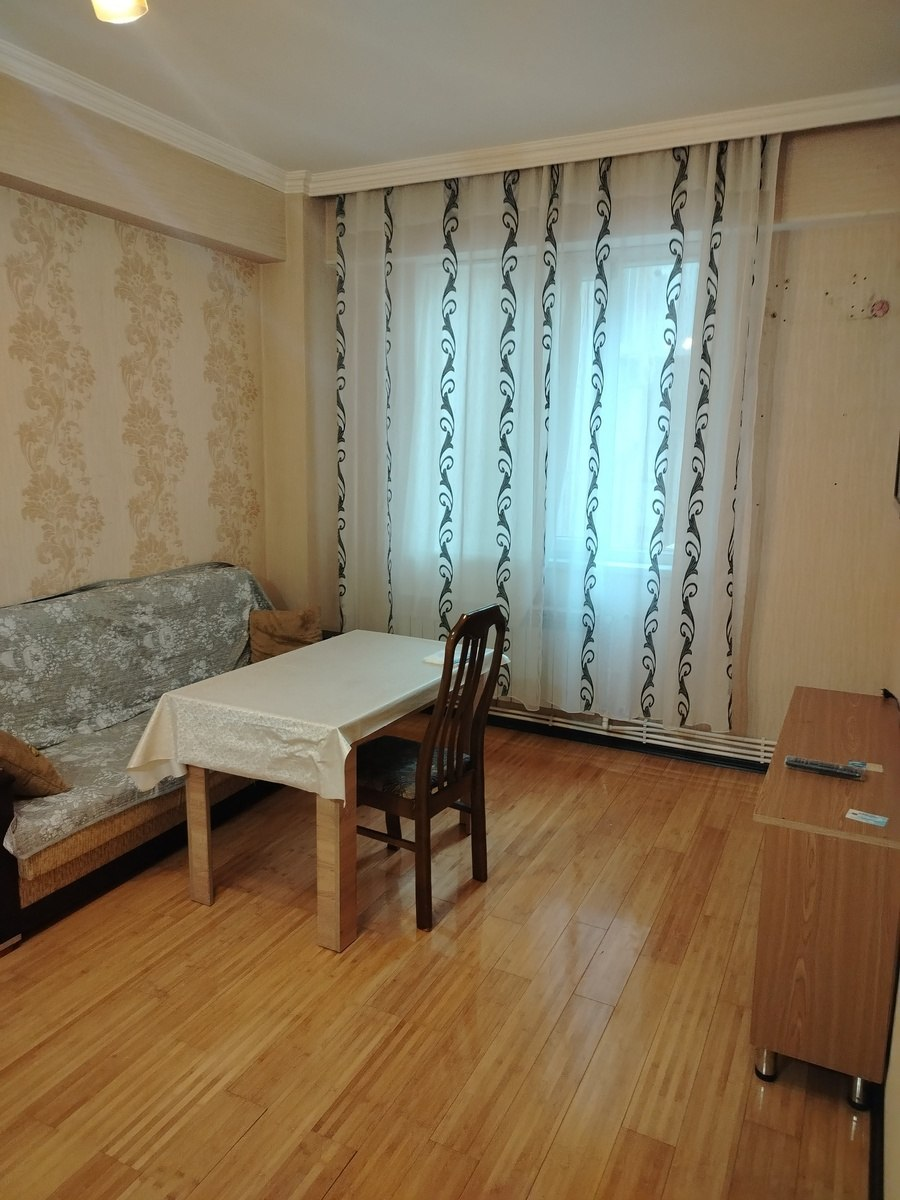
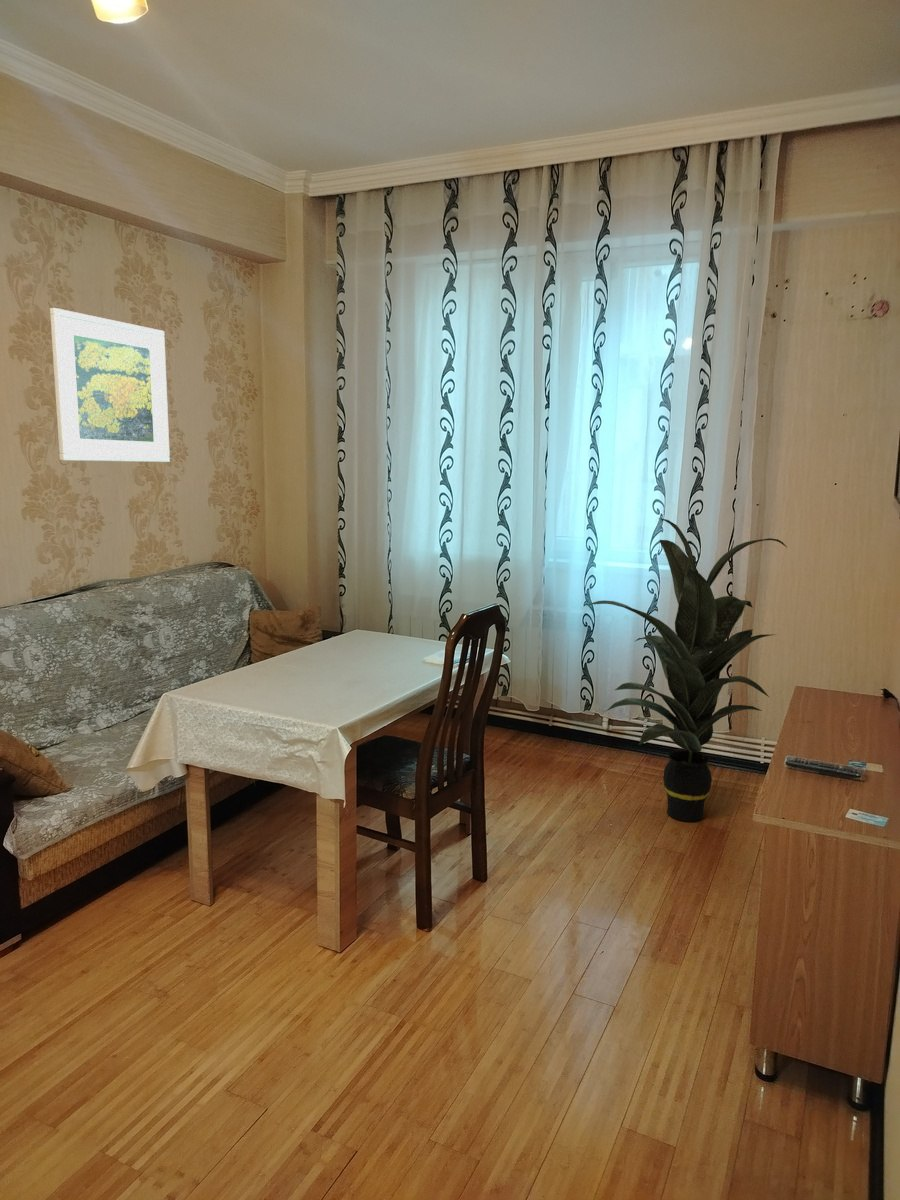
+ indoor plant (684, 668)
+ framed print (115, 391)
